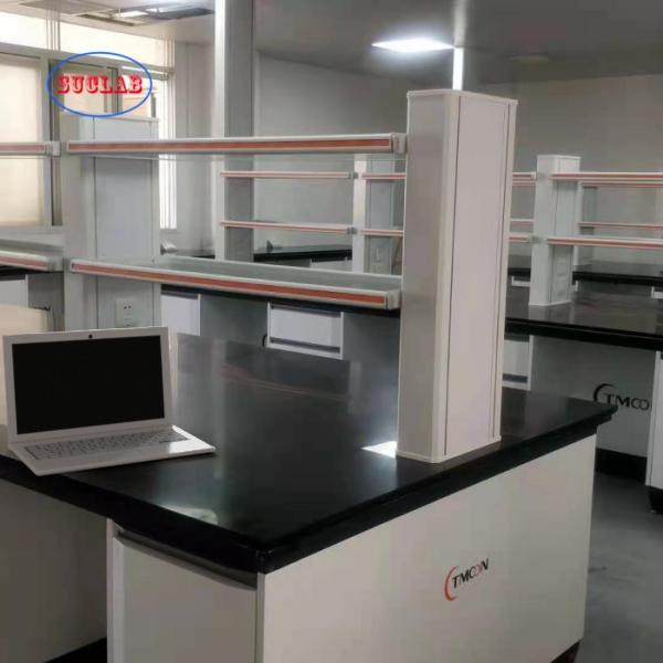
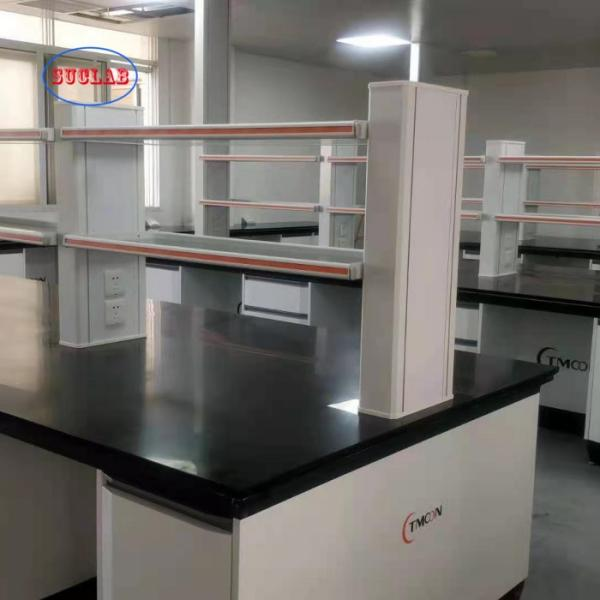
- laptop (109, 393)
